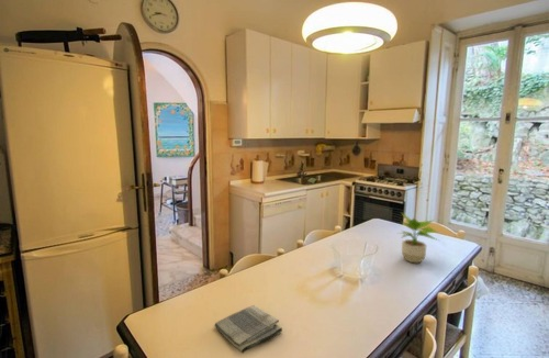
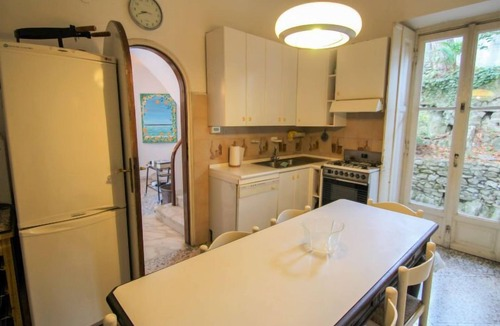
- potted plant (416, 238)
- dish towel (248, 325)
